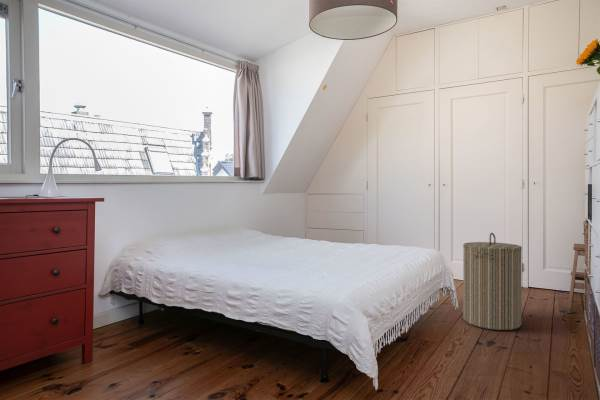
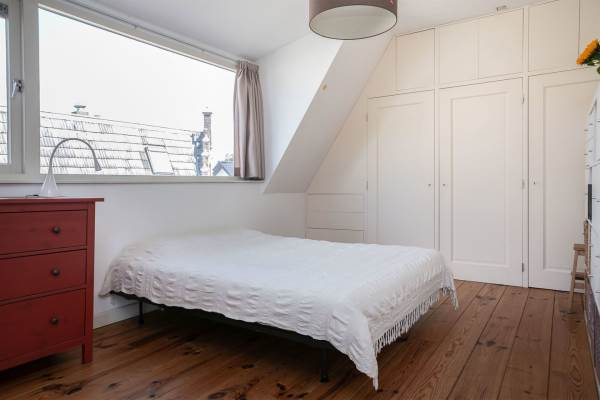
- laundry hamper (491, 277)
